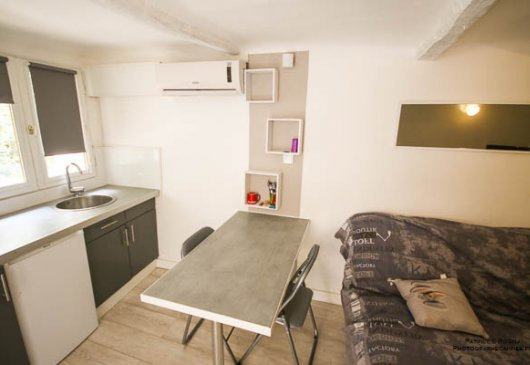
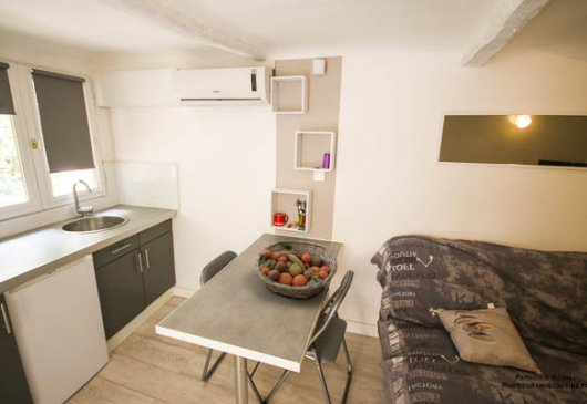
+ fruit basket (295, 267)
